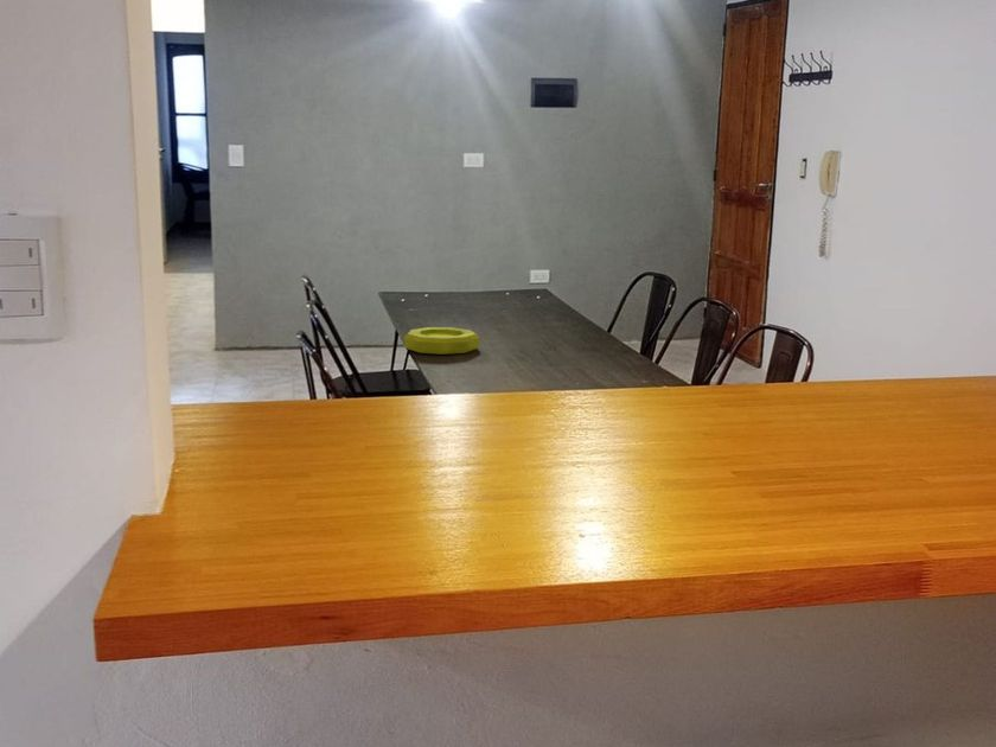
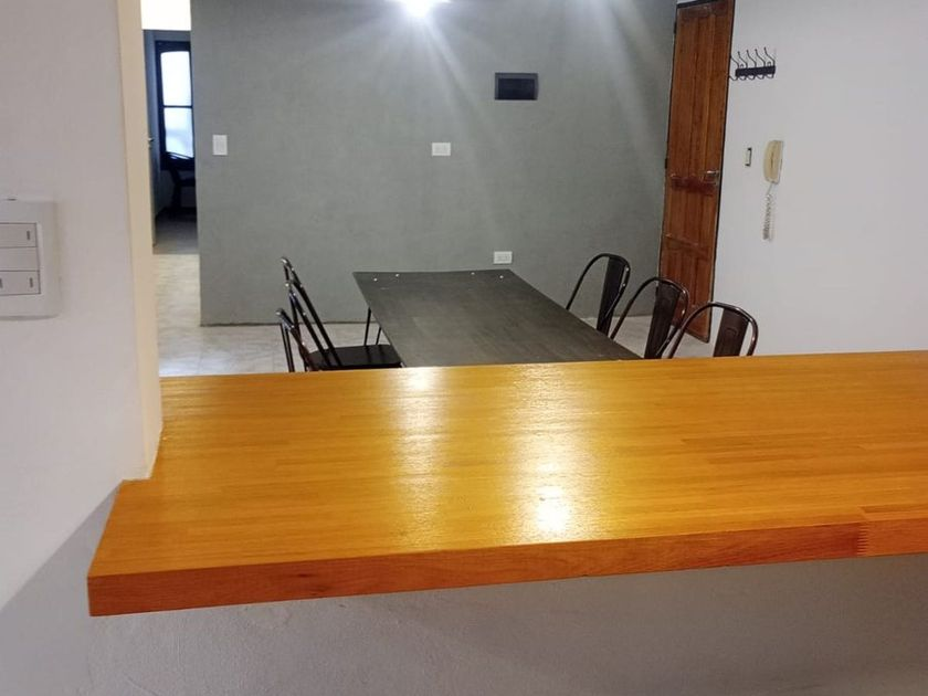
- bowl (441, 340)
